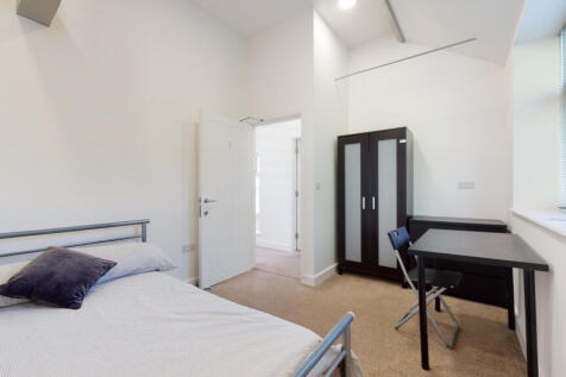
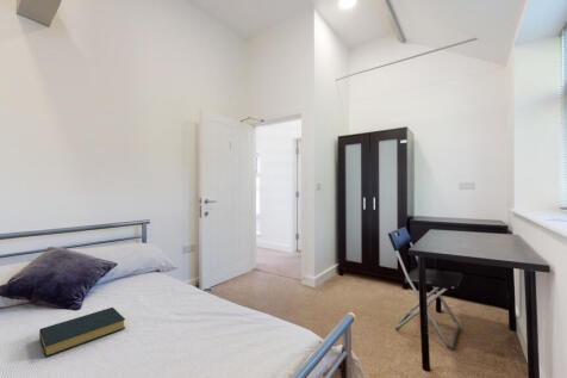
+ hardback book (83, 328)
